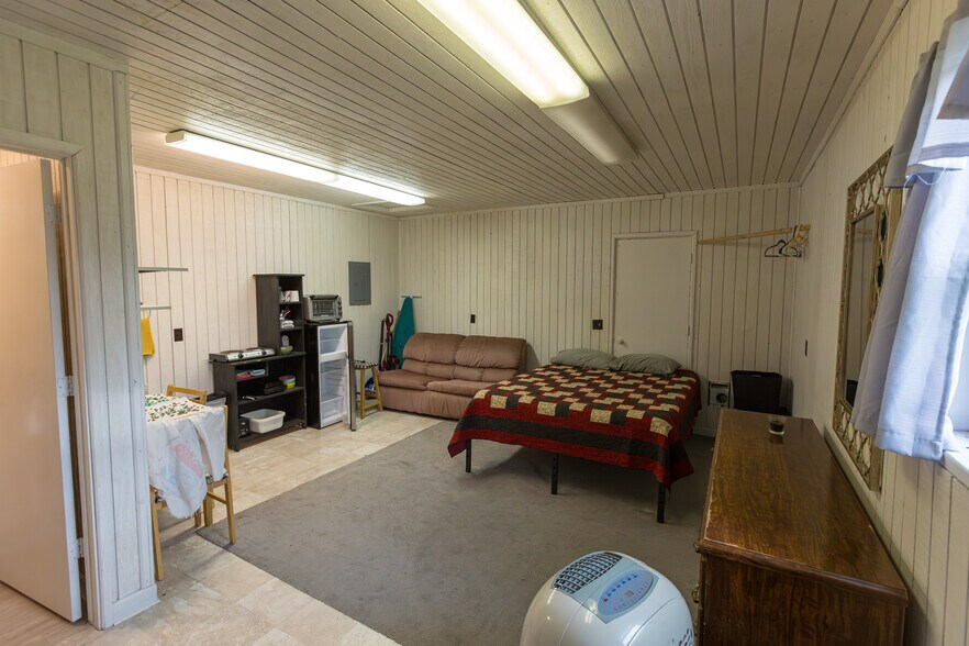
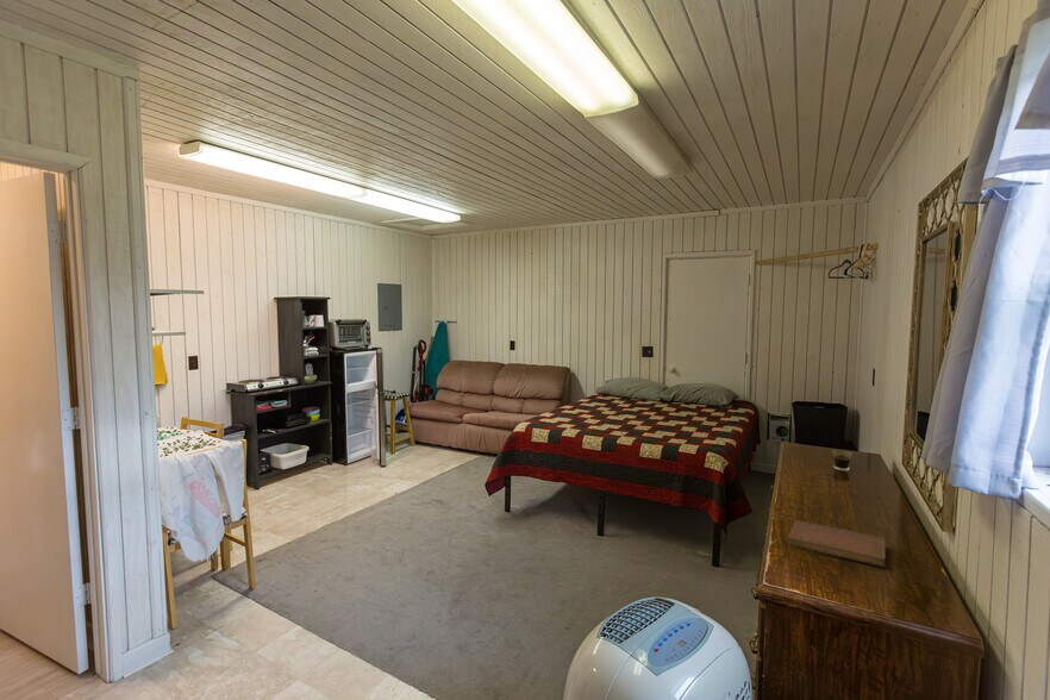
+ notebook (836, 540)
